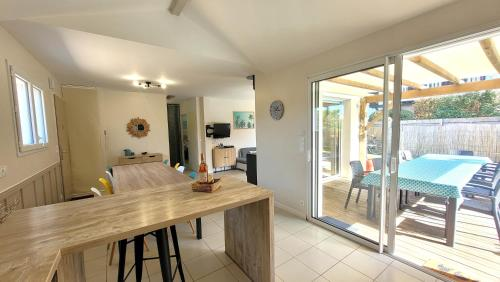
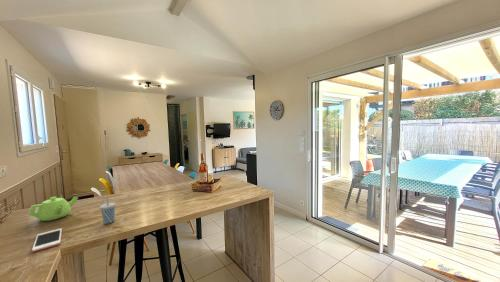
+ cell phone (48, 239)
+ teapot (56, 207)
+ cup (107, 209)
